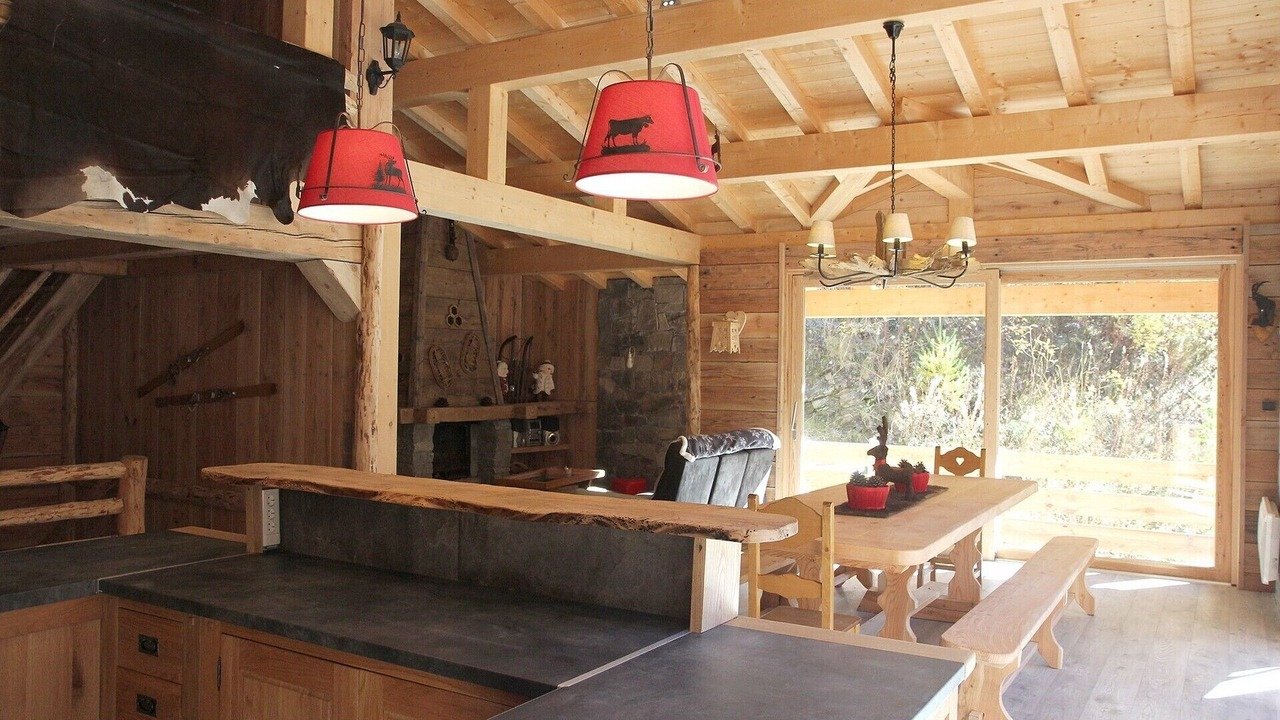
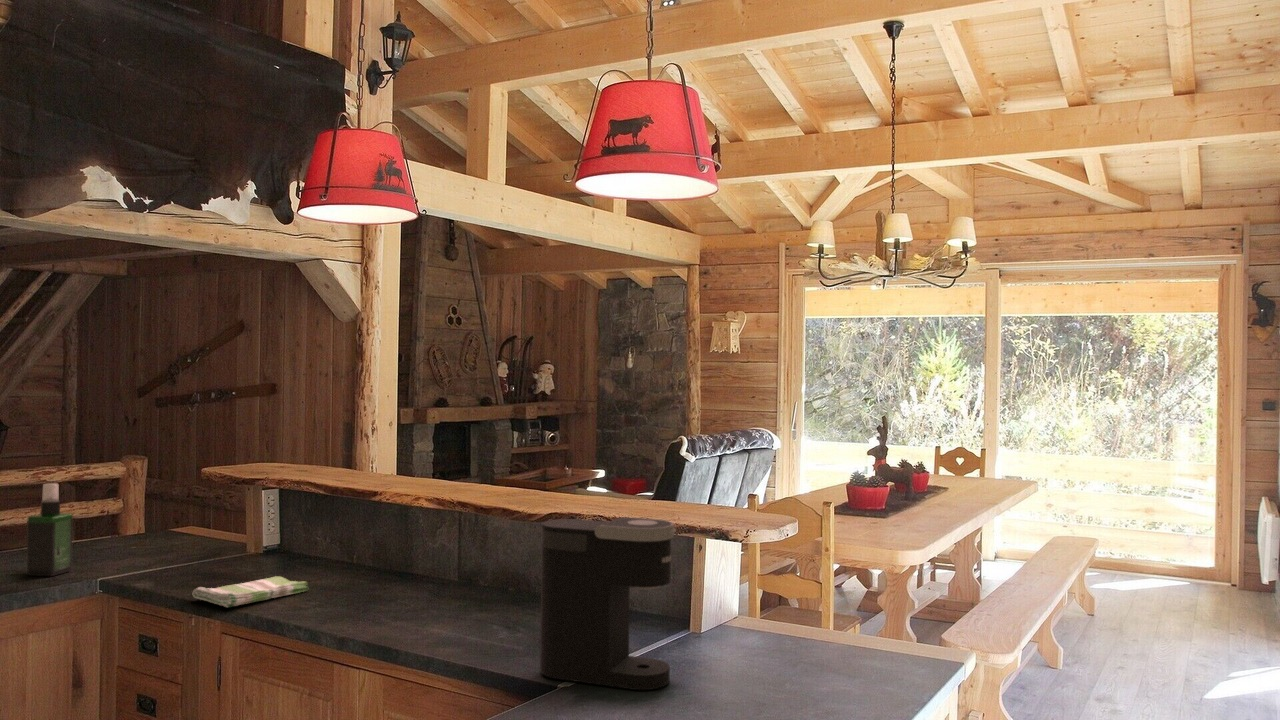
+ dish towel (251, 588)
+ spray bottle (50, 528)
+ coffee maker (606, 598)
